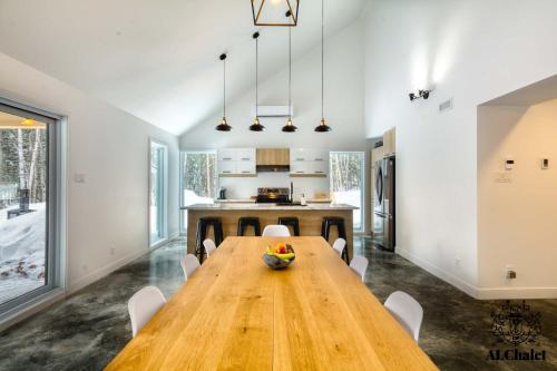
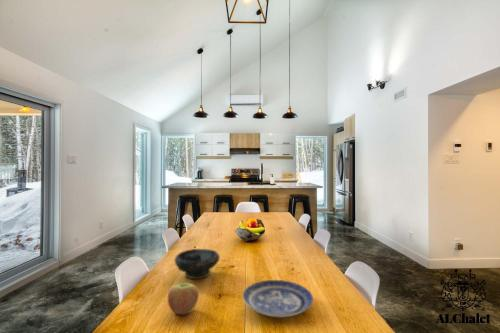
+ plate (277, 299)
+ apple (183, 297)
+ bowl (197, 264)
